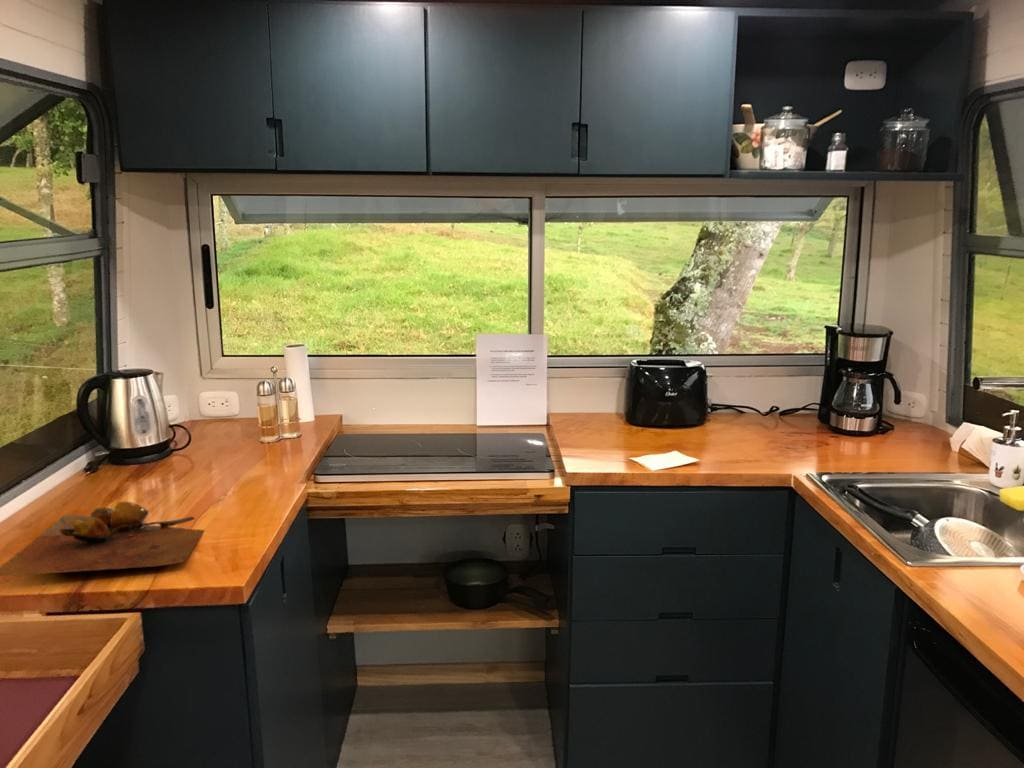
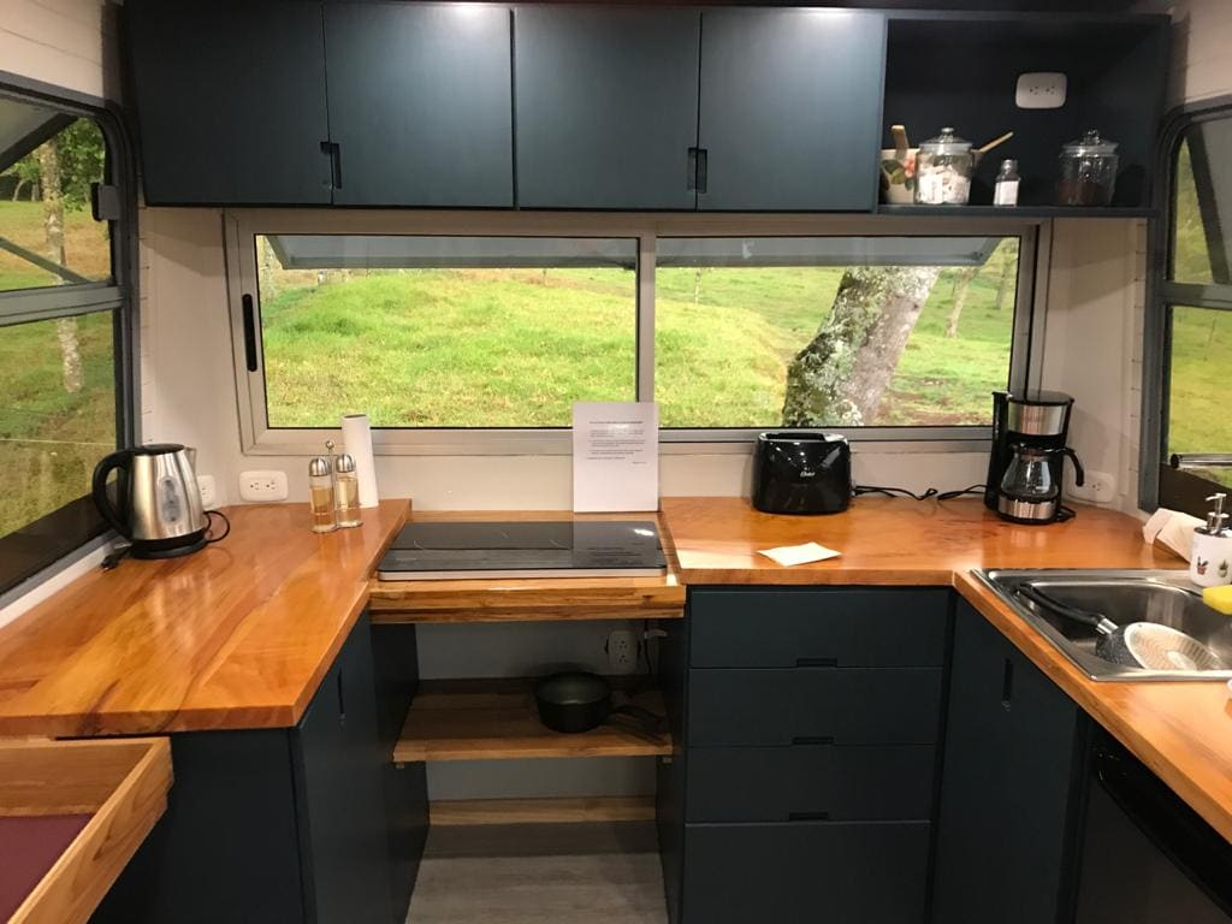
- cutting board (124, 517)
